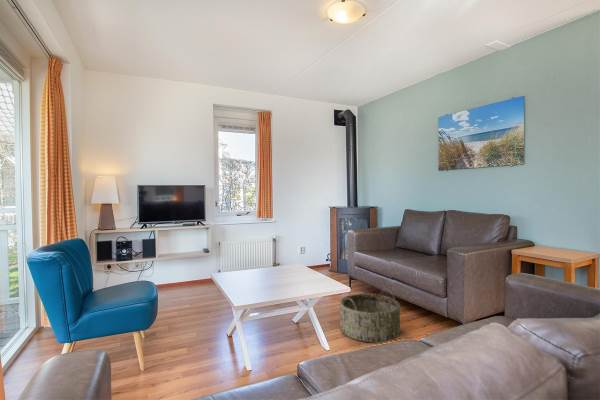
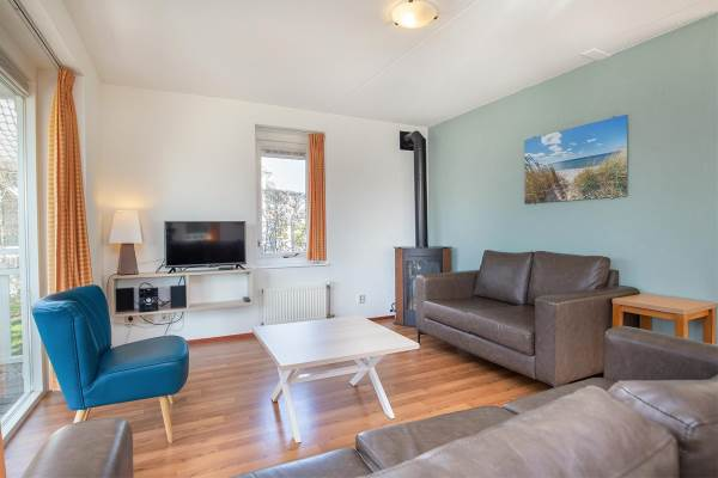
- basket (369, 311)
